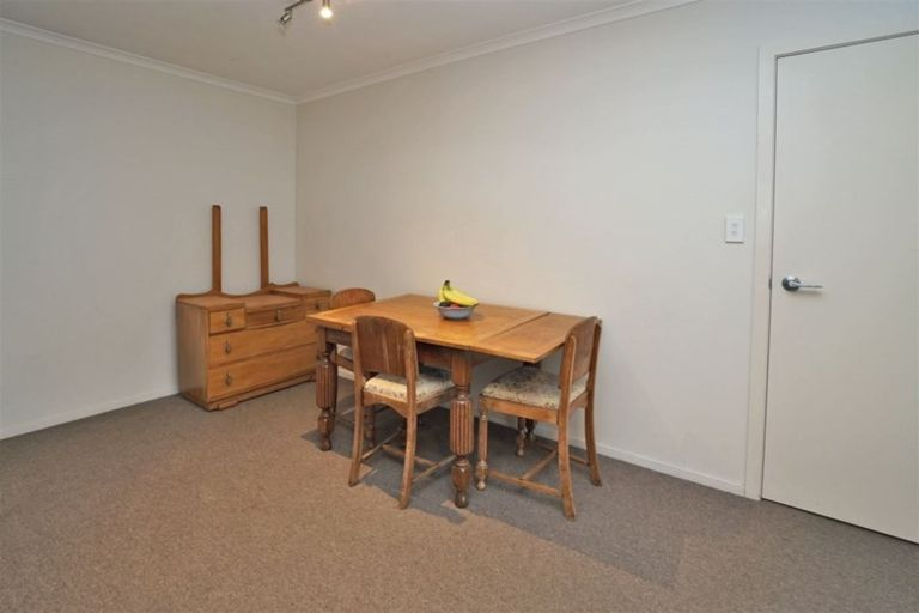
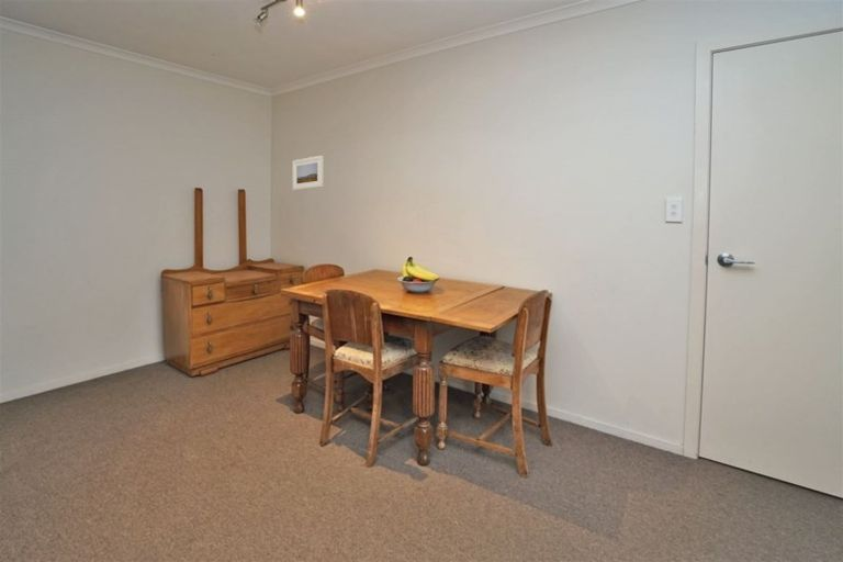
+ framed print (307, 173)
